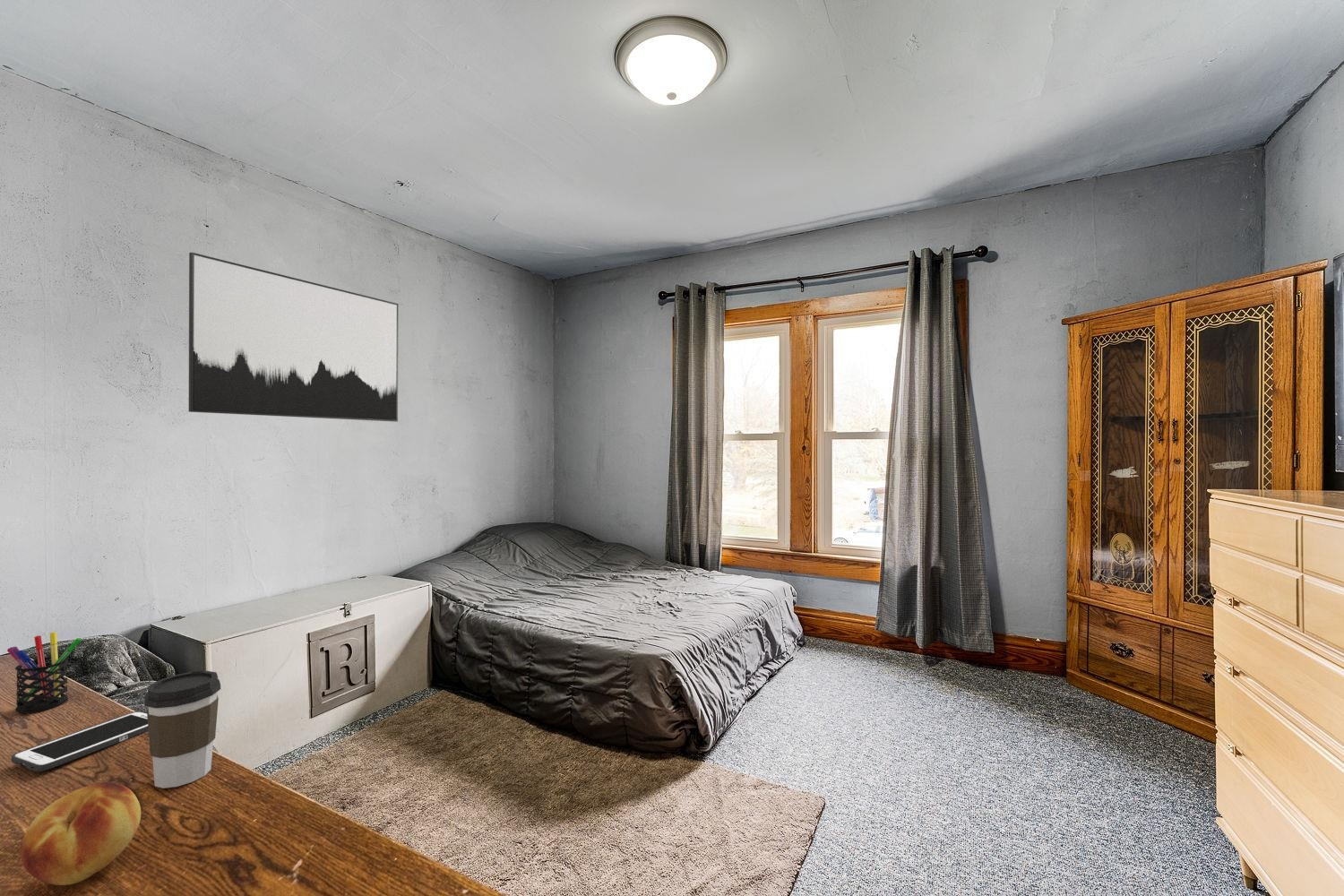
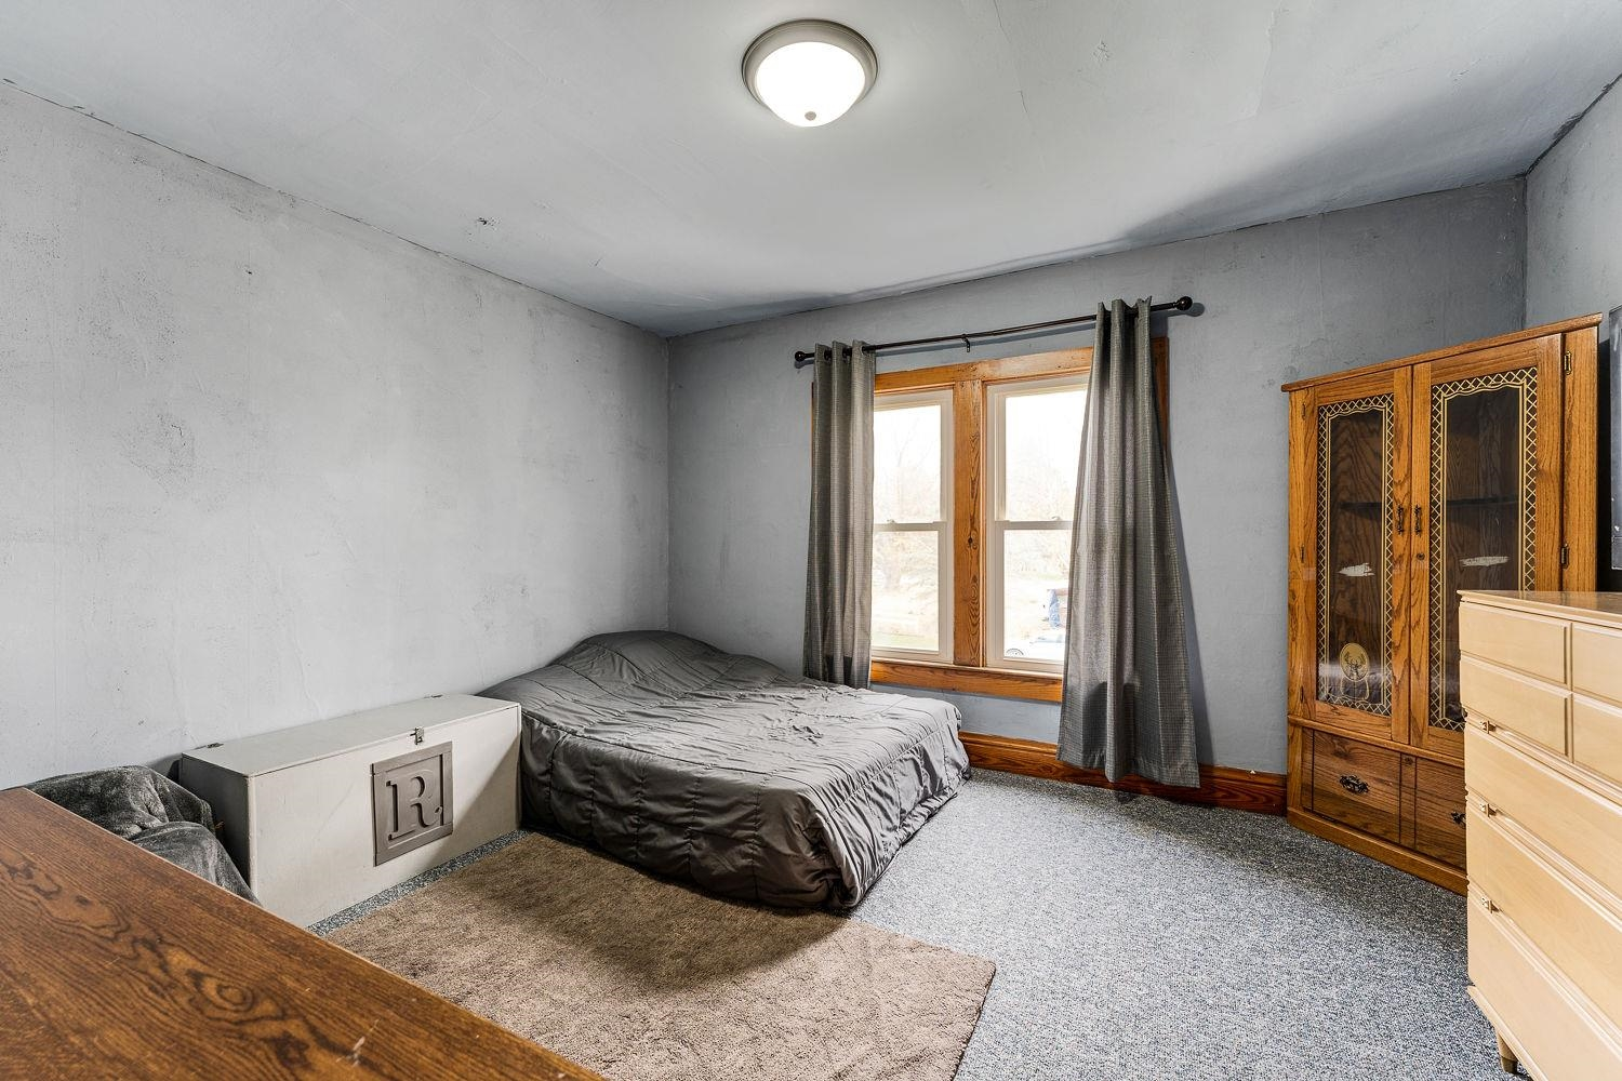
- fruit (83, 831)
- pen holder (47, 668)
- cell phone (94, 738)
- coffee cup (183, 728)
- wall art (308, 349)
